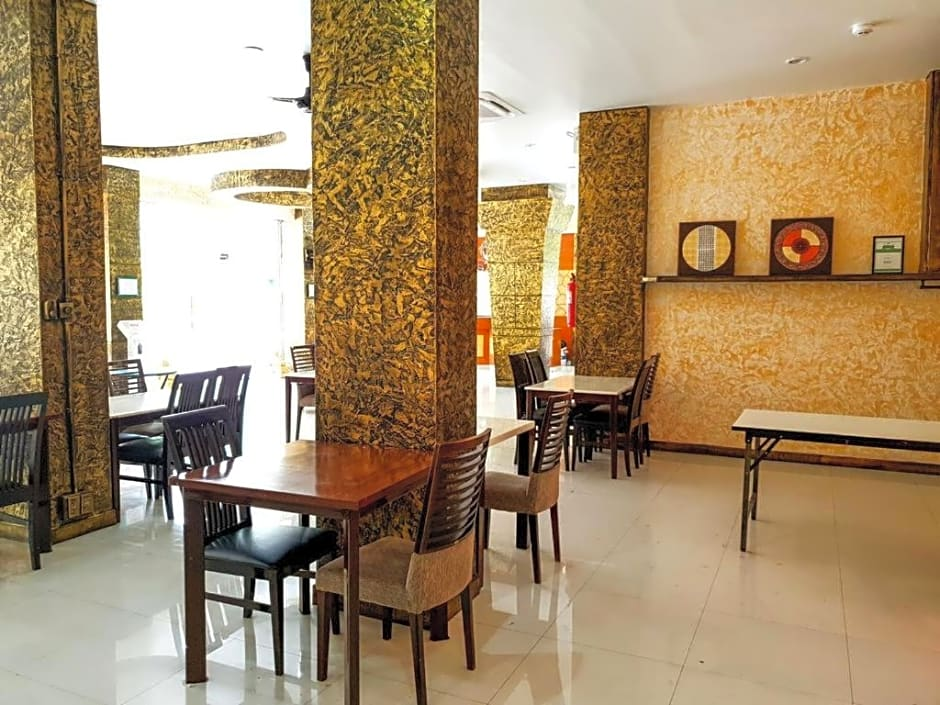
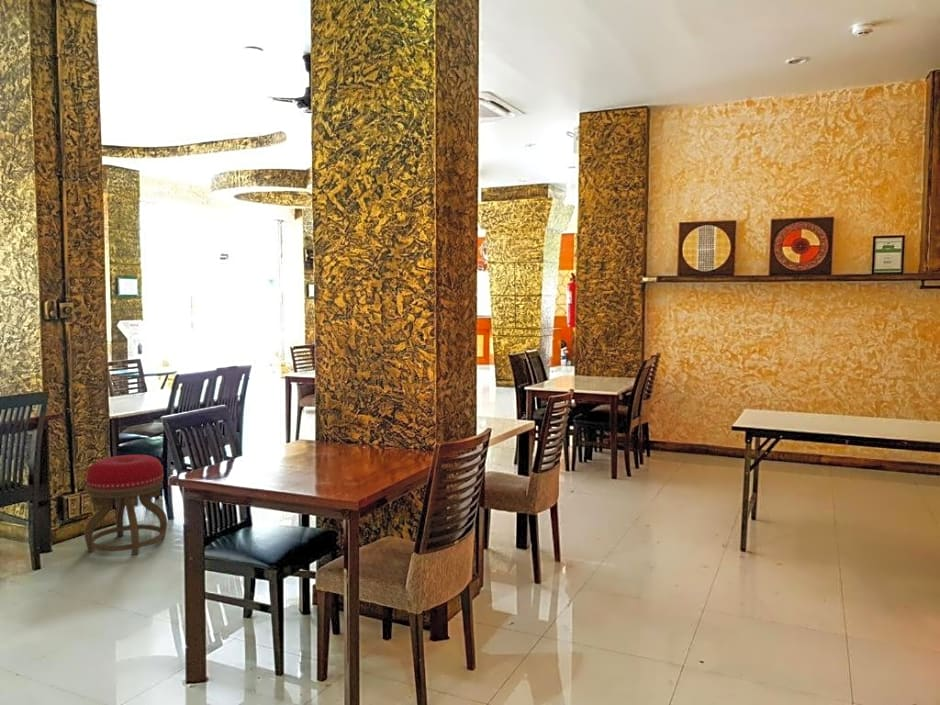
+ stool (126, 502)
